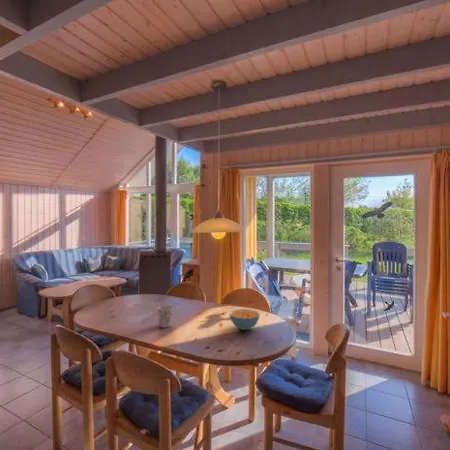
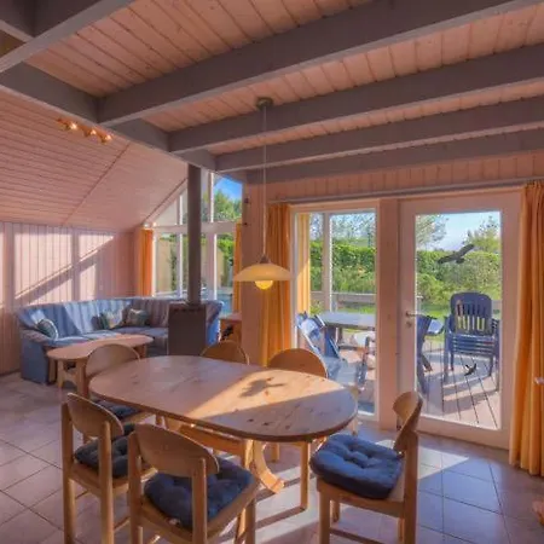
- cereal bowl (244, 320)
- cup (165, 316)
